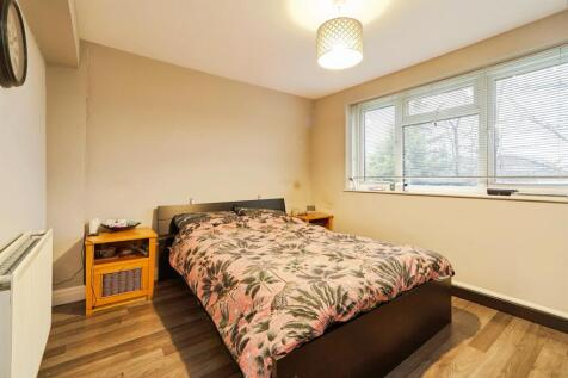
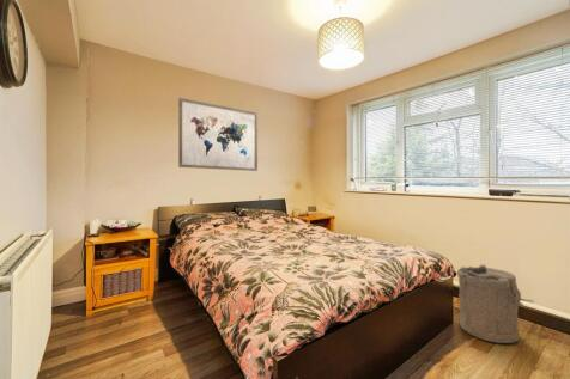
+ wall art (222, 137)
+ laundry hamper (487, 298)
